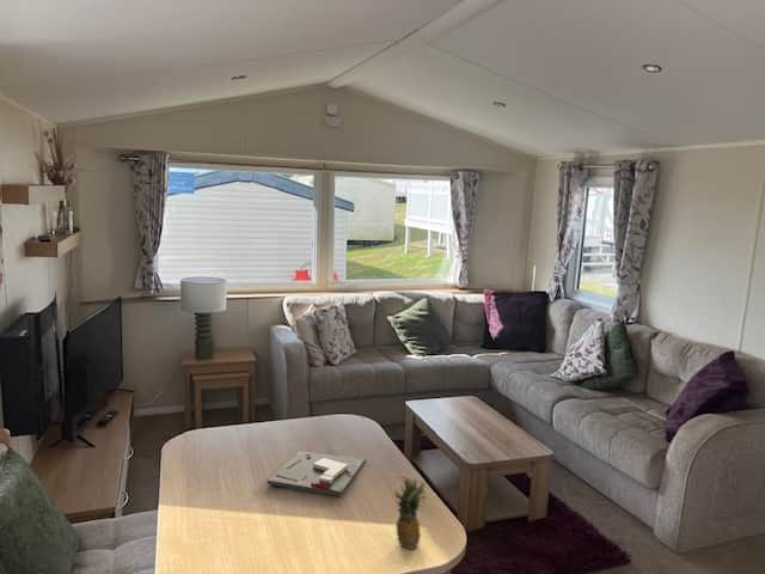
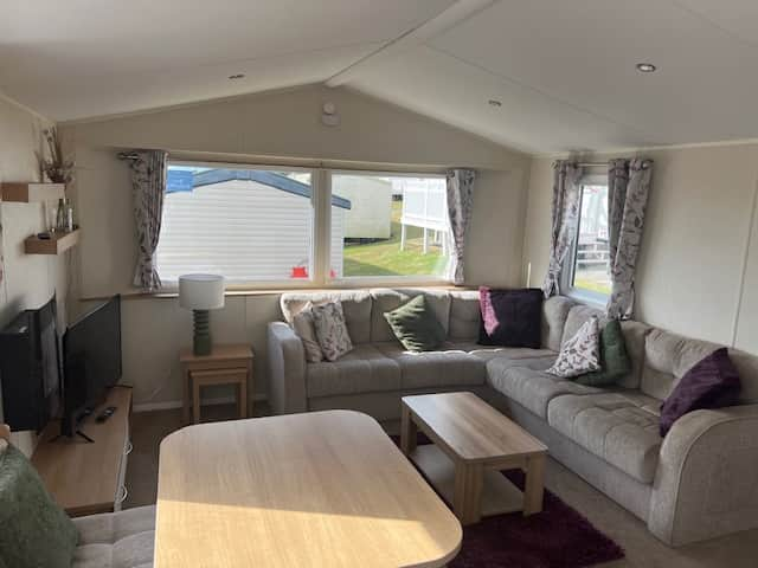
- board game (319, 470)
- fruit (411, 514)
